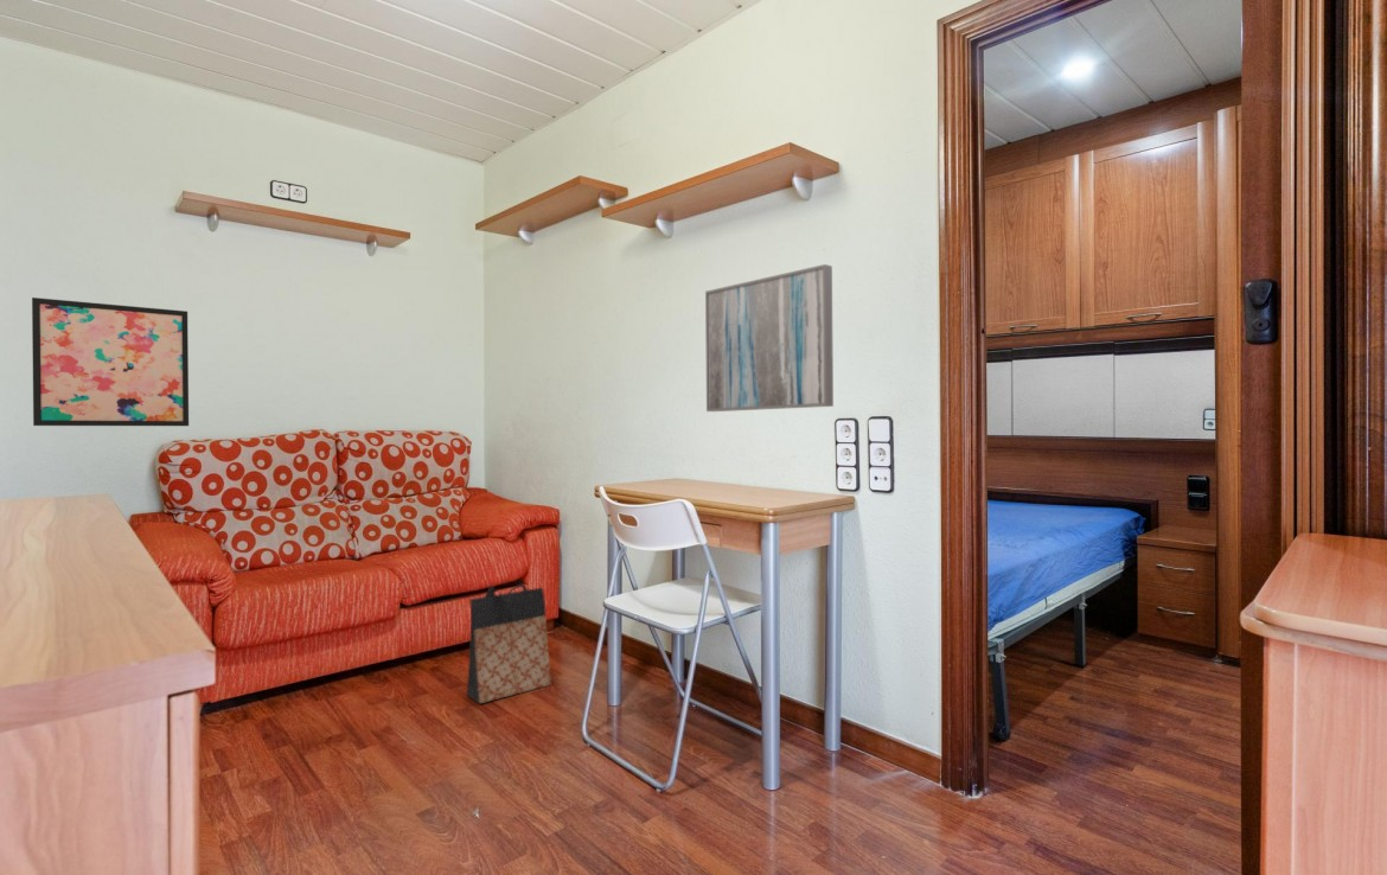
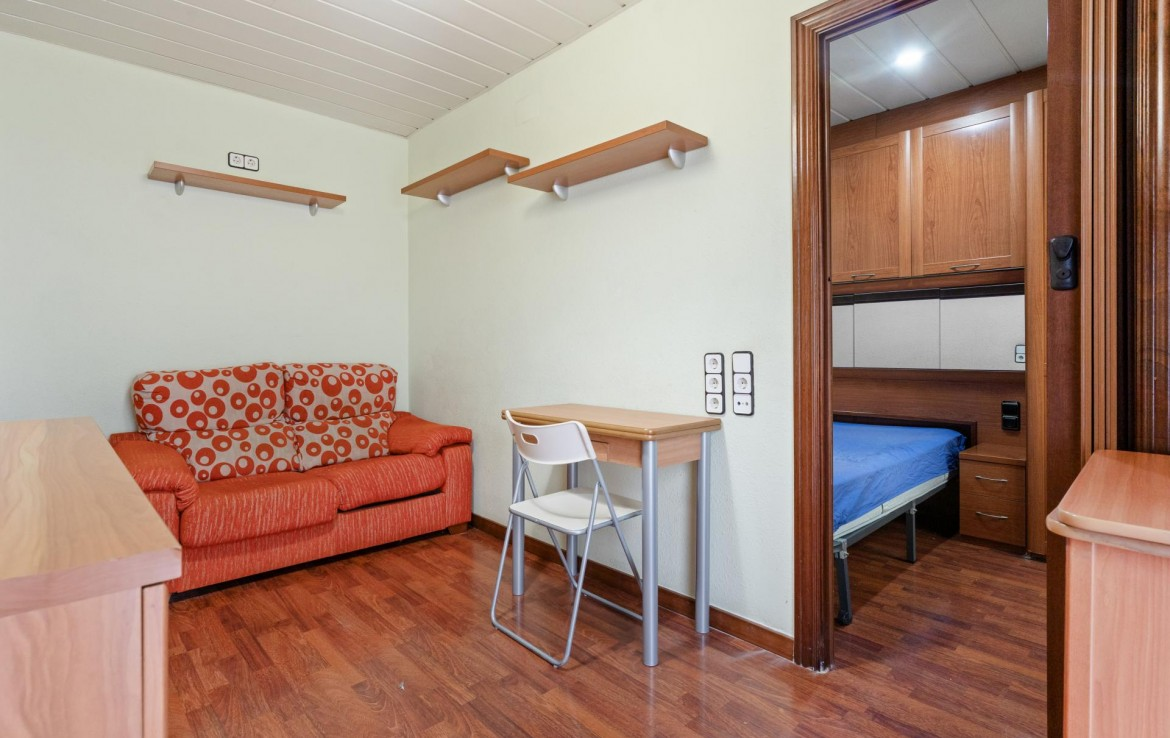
- wall art (114, 365)
- bag (509, 637)
- wall art (763, 344)
